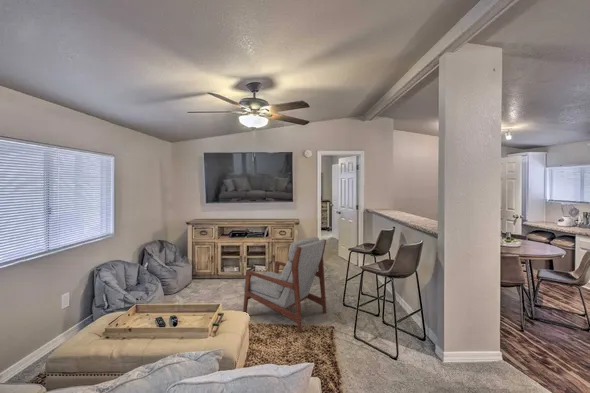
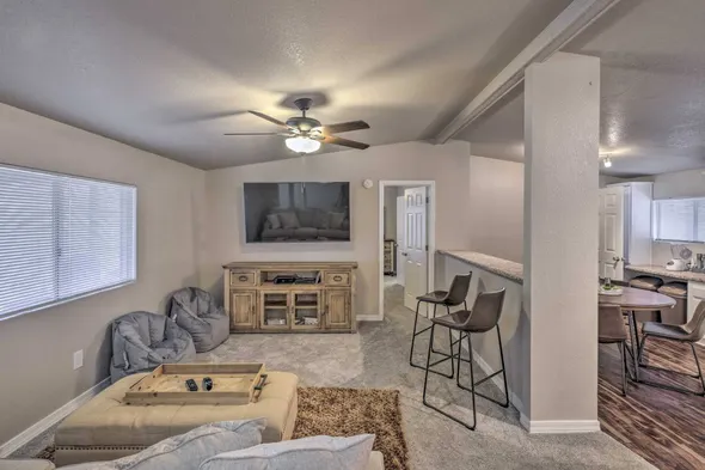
- armchair (283, 275)
